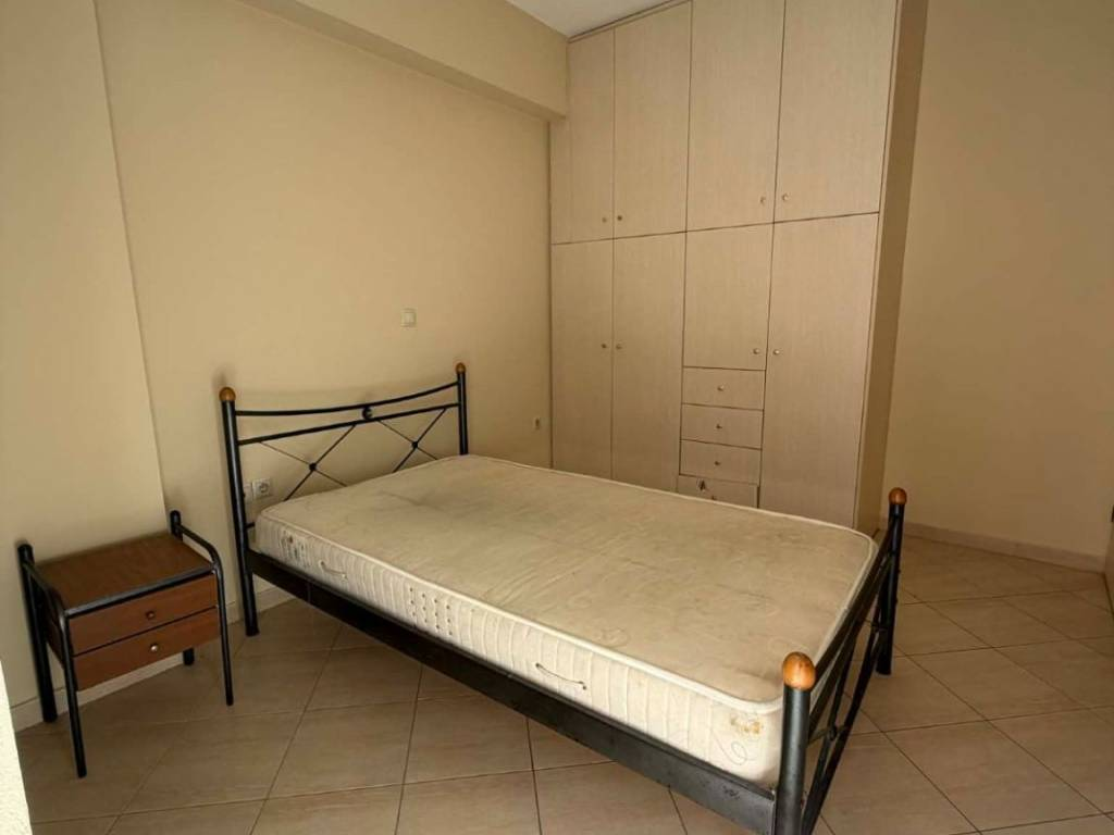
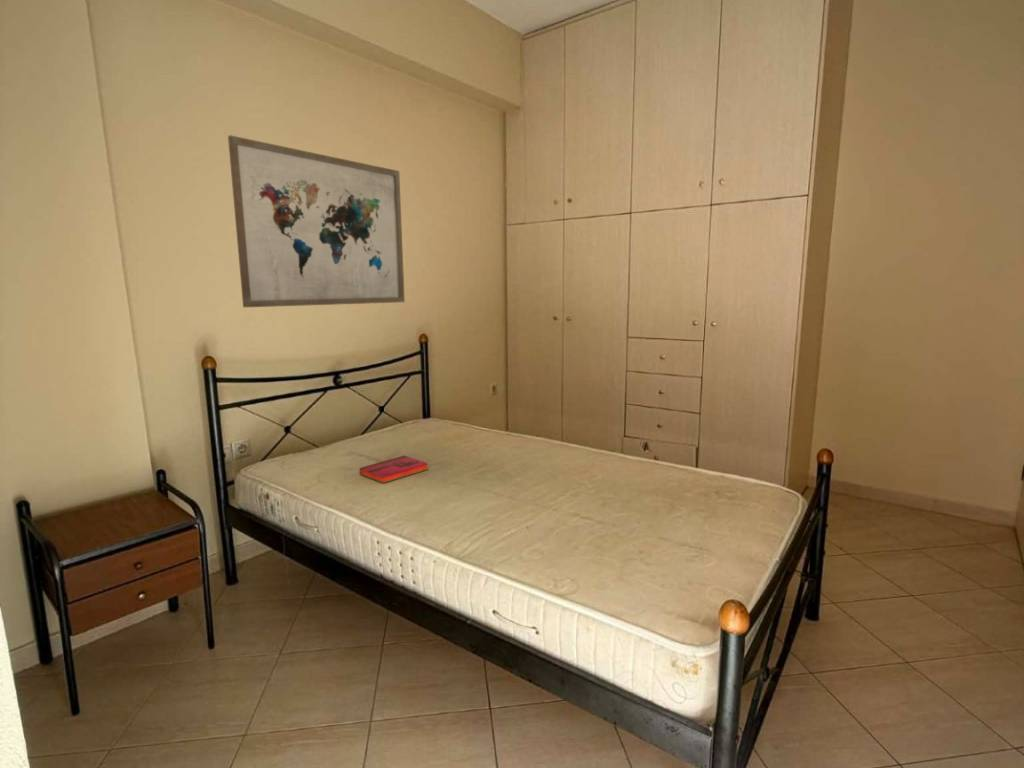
+ hardback book (394, 468)
+ wall art (329, 231)
